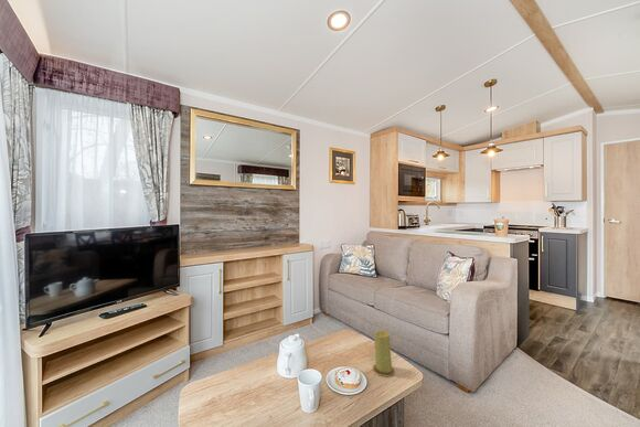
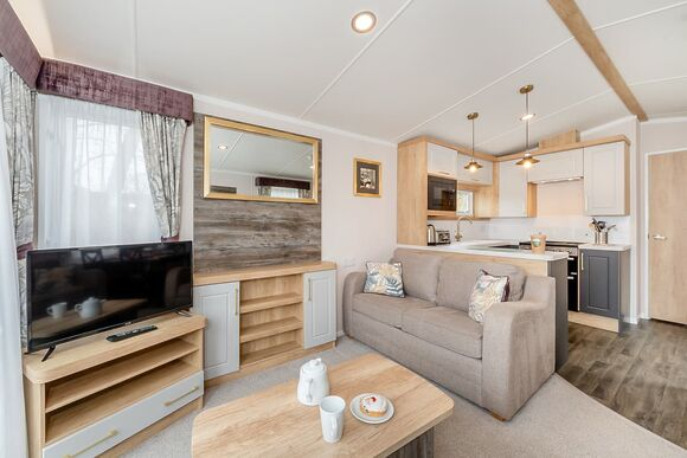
- candle (383, 351)
